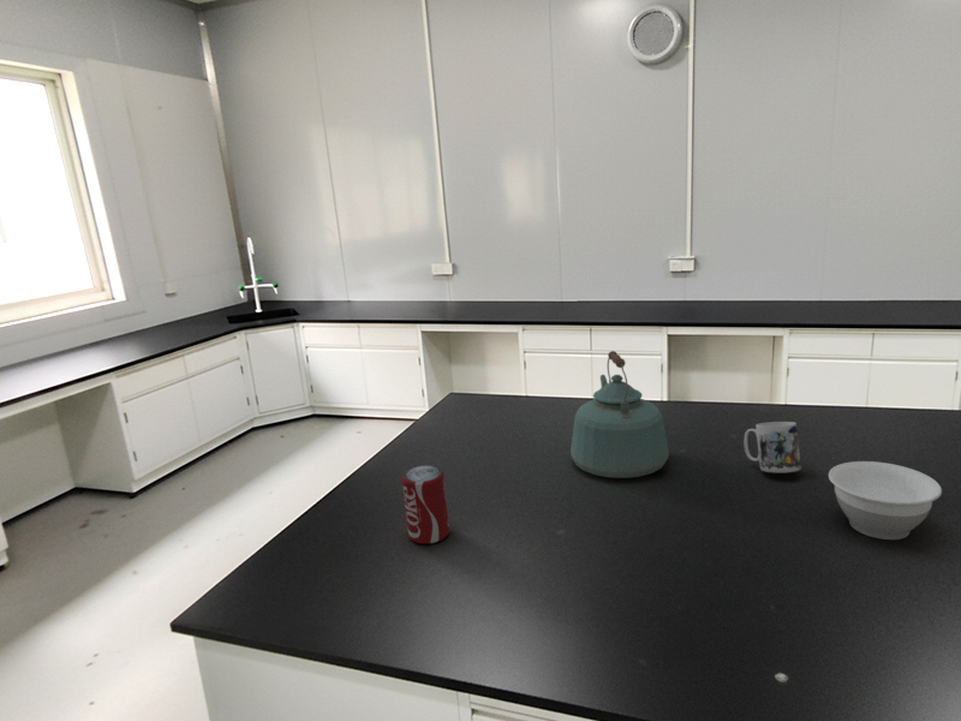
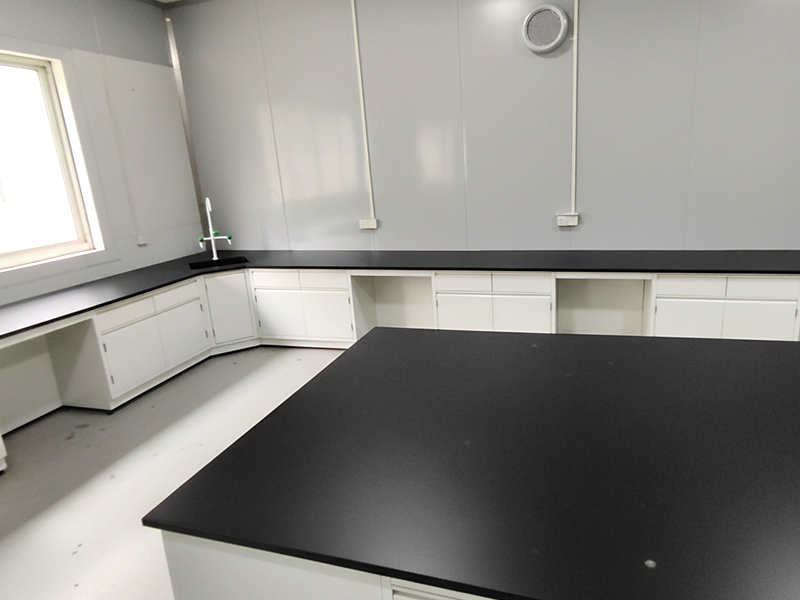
- kettle (615, 406)
- beverage can (425, 503)
- bowl (881, 503)
- mug (771, 446)
